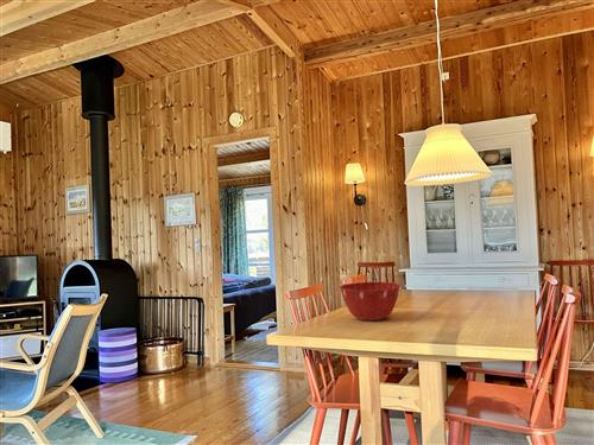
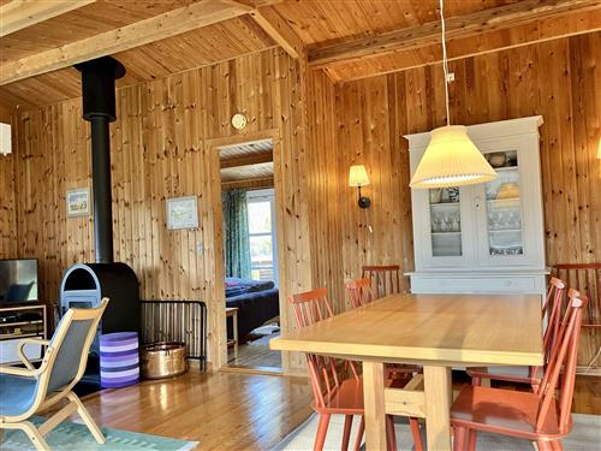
- mixing bowl (369, 301)
